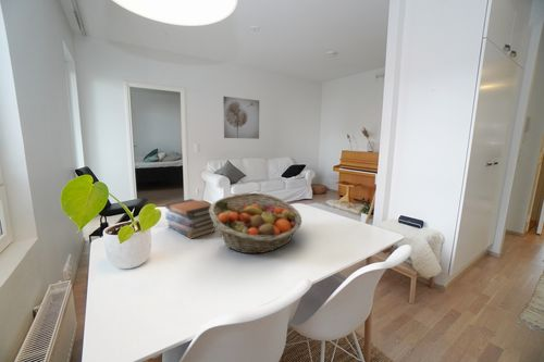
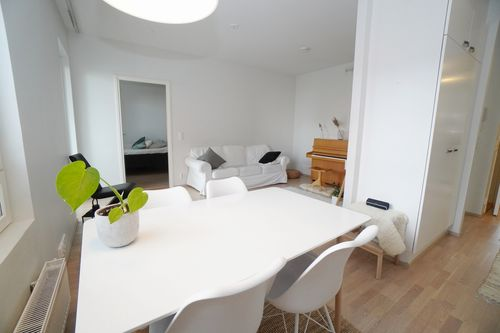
- fruit basket (257, 220)
- book stack (191, 216)
- wall art (242, 118)
